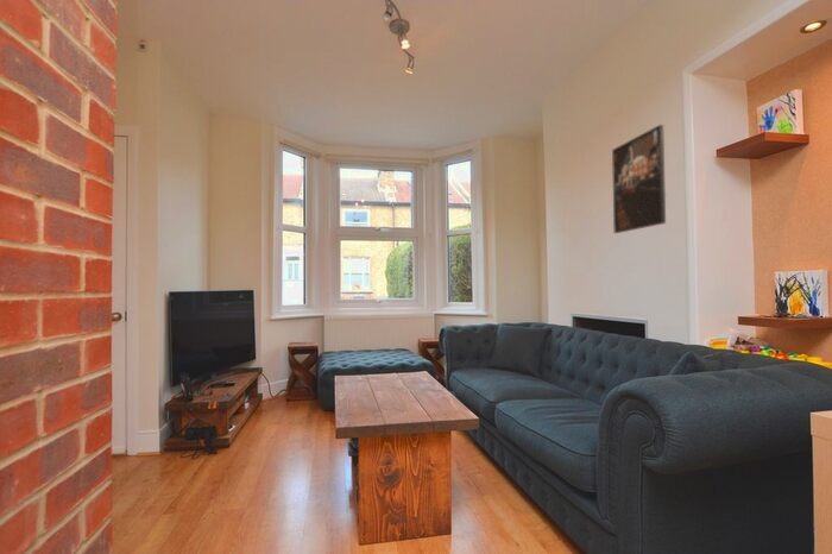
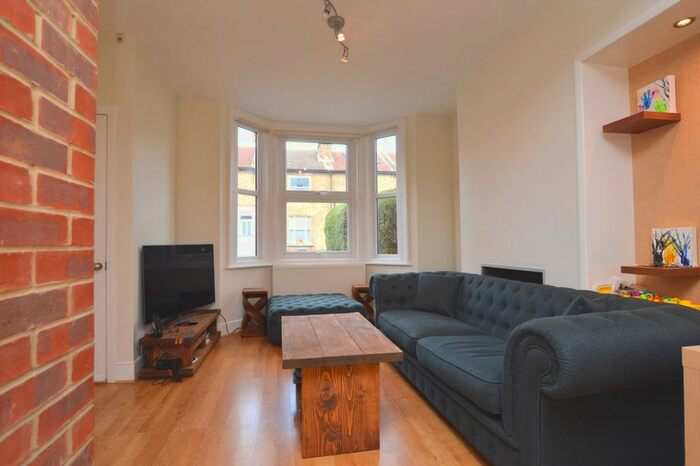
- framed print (636, 183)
